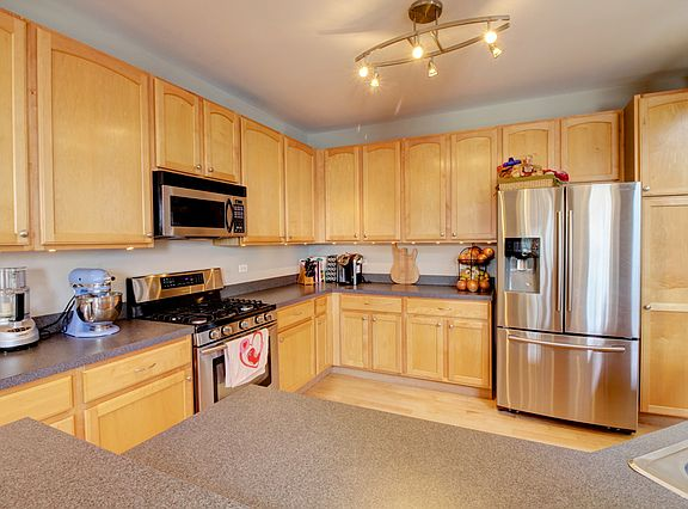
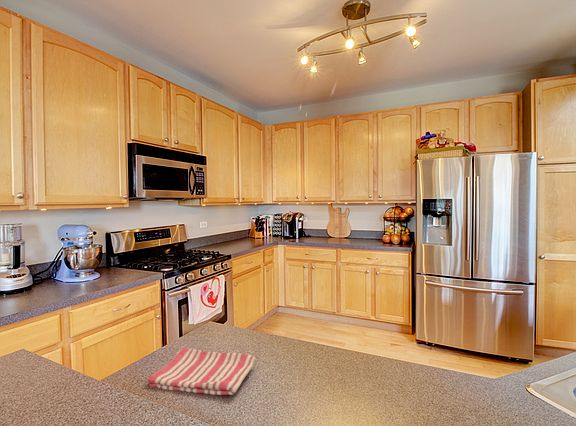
+ dish towel (205, 368)
